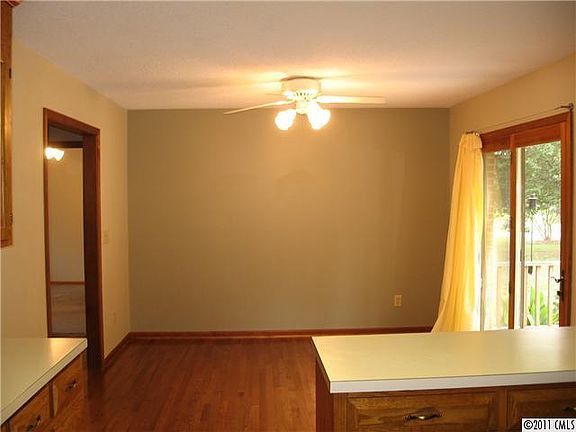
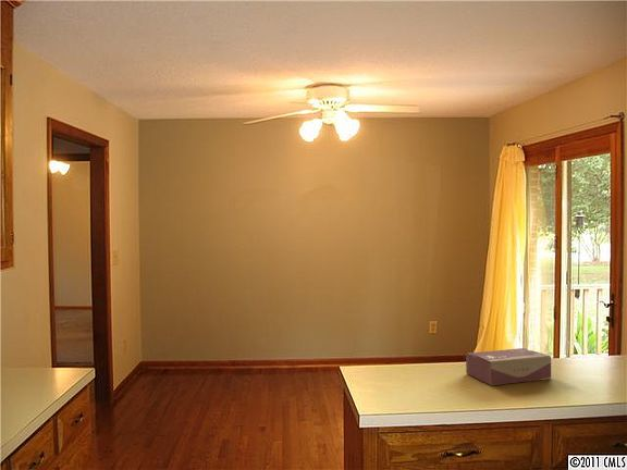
+ tissue box (507, 364)
